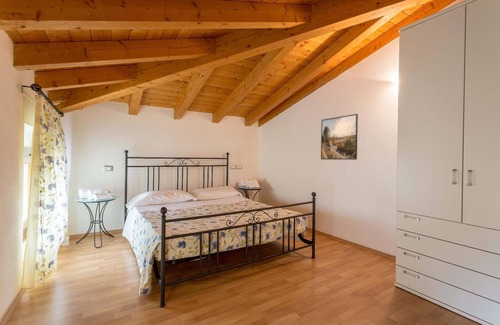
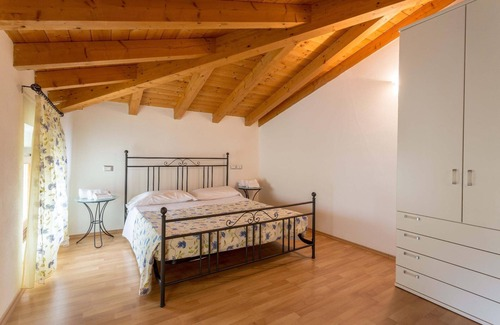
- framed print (337, 138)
